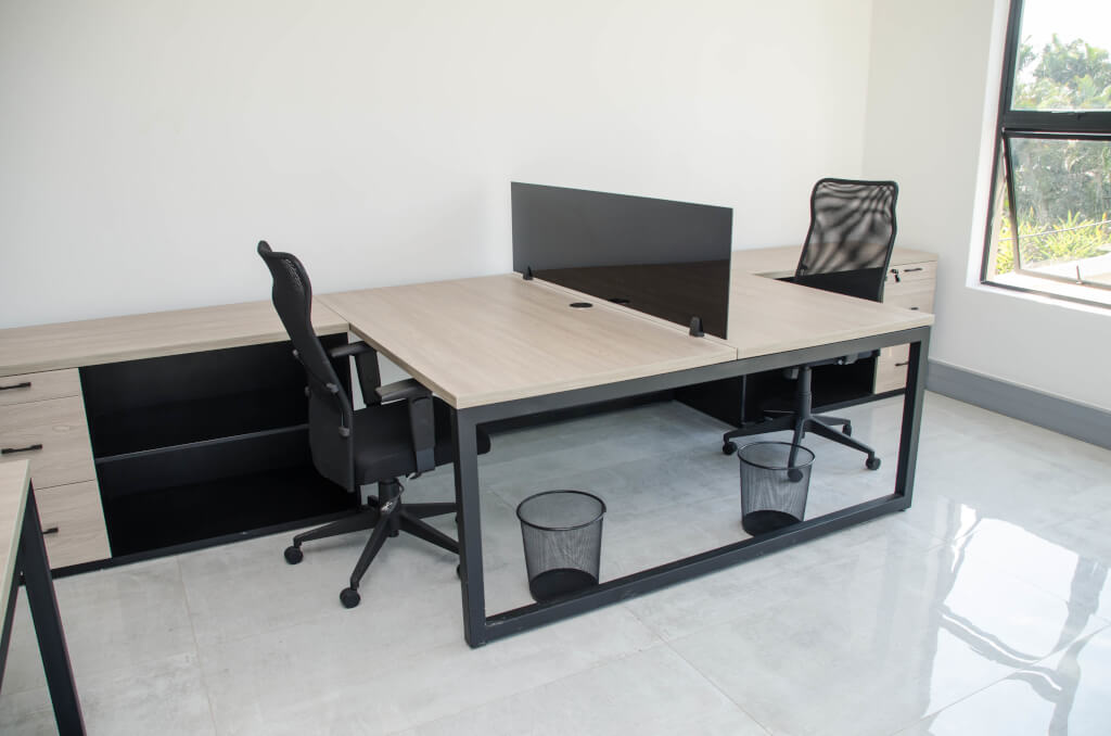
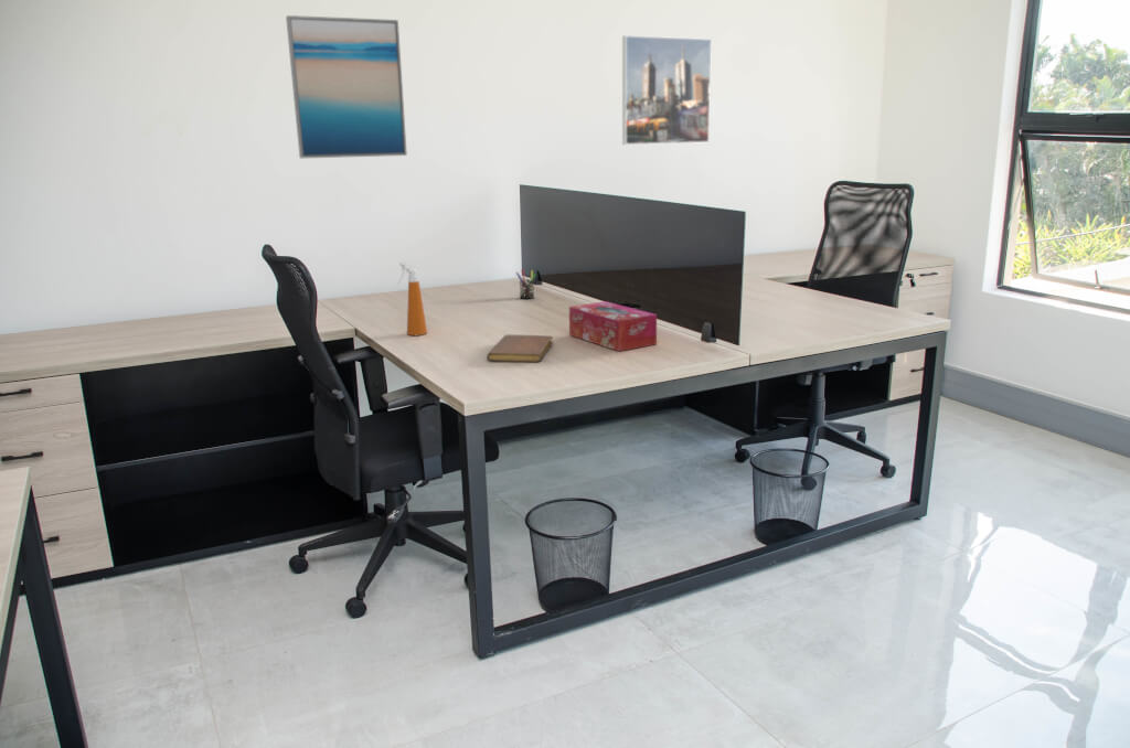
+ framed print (667, 90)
+ spray bottle (411, 298)
+ wall art (349, 88)
+ notebook (521, 348)
+ tissue box (611, 324)
+ pen holder (526, 284)
